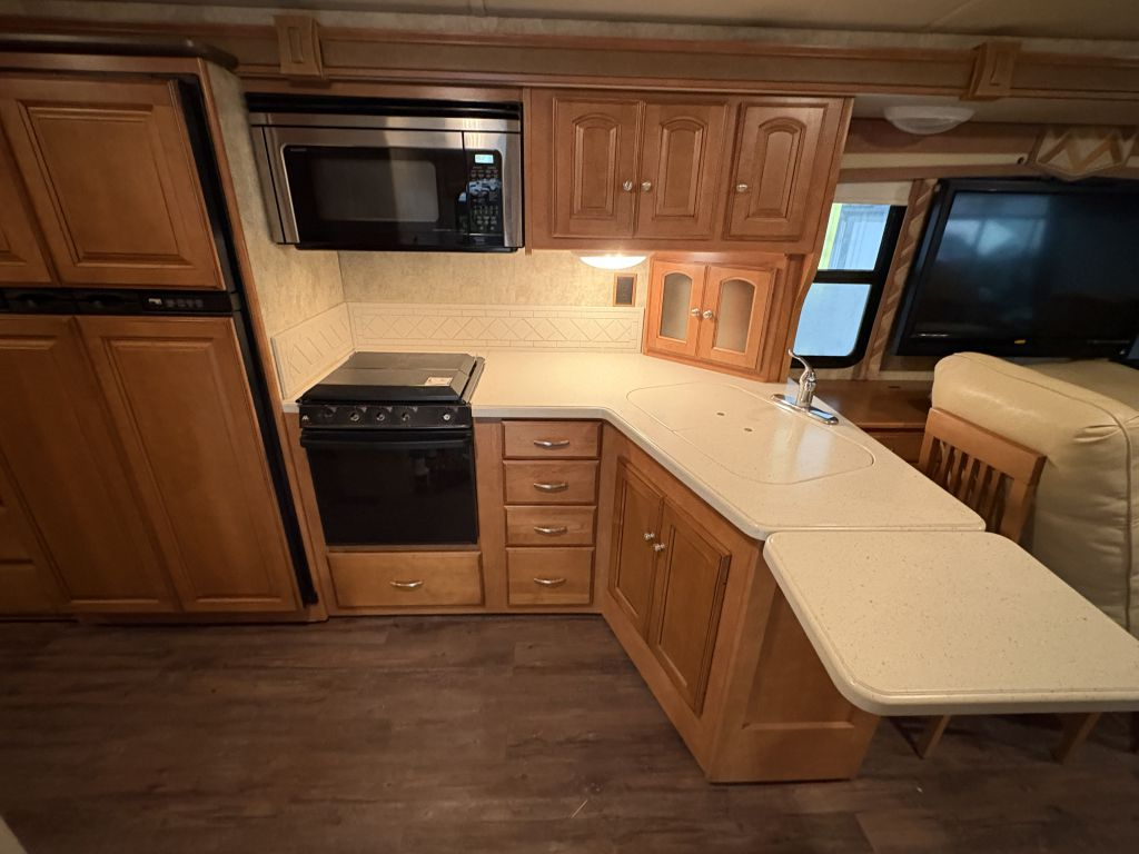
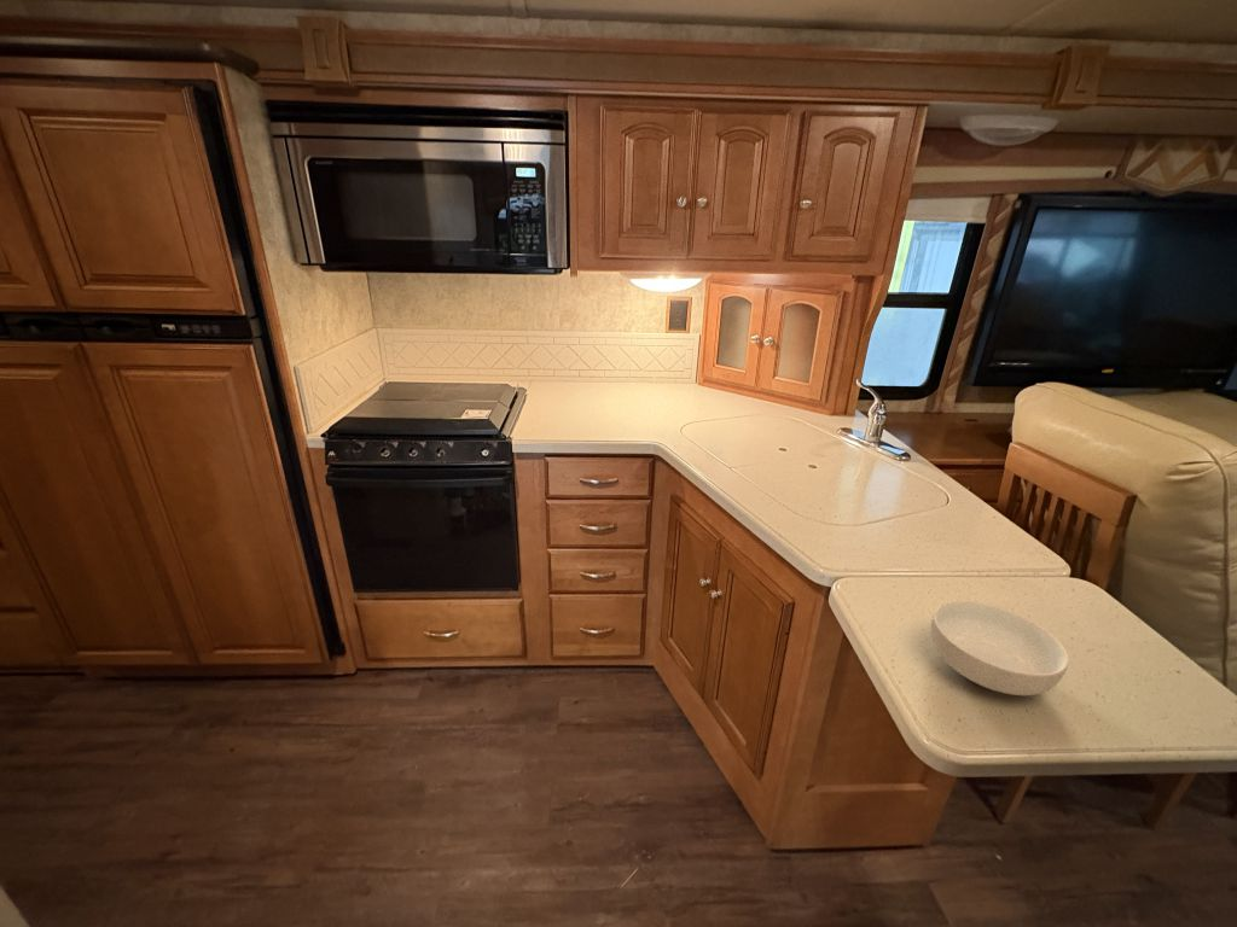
+ cereal bowl (991, 652)
